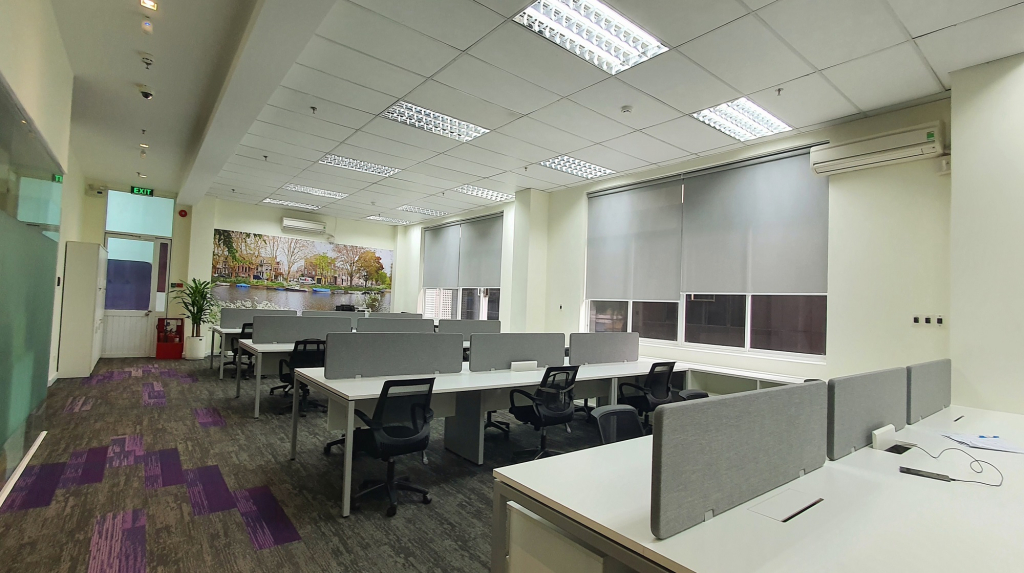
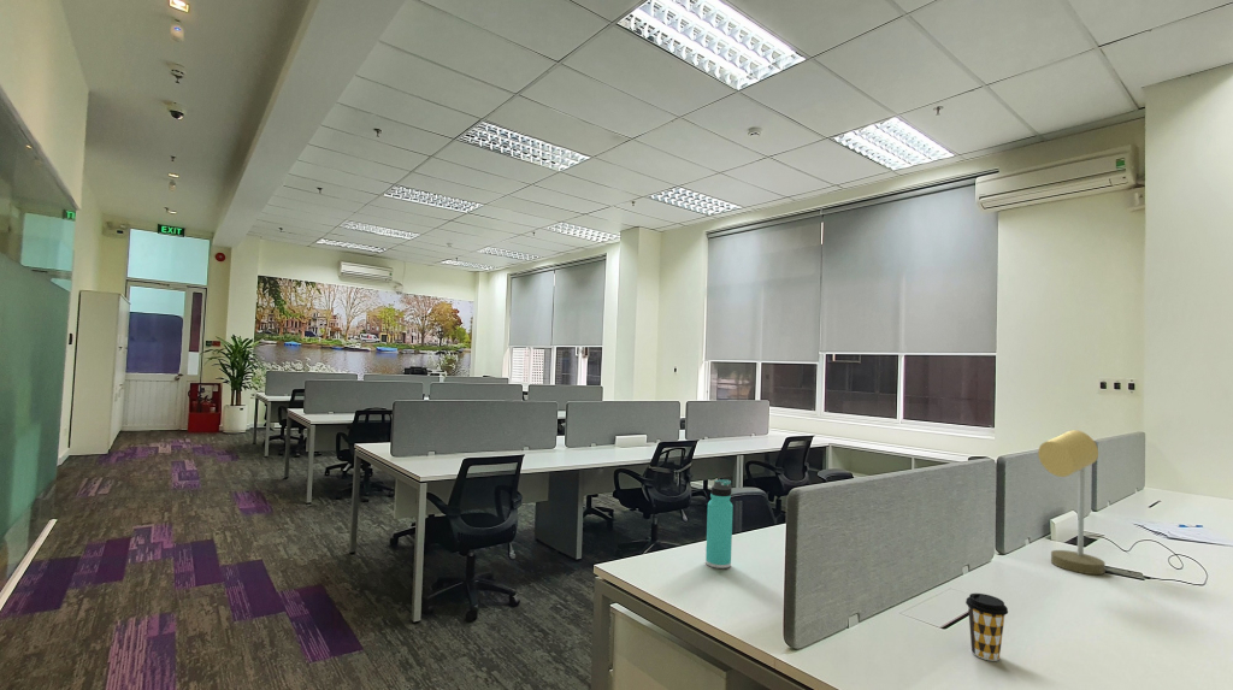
+ thermos bottle (719, 521)
+ desk lamp (1079, 497)
+ coffee cup (985, 626)
